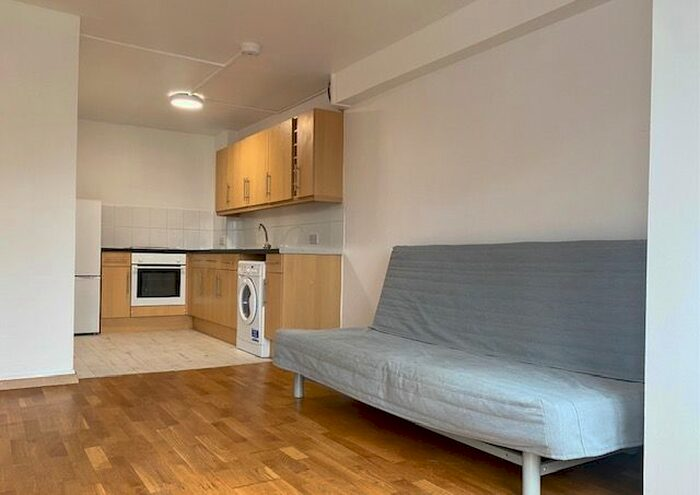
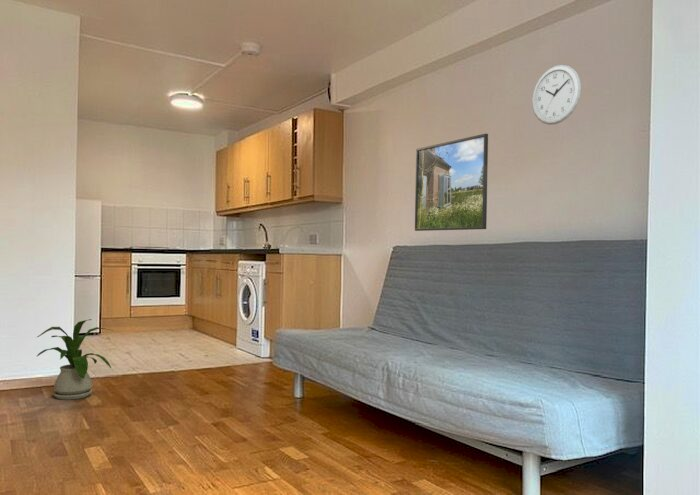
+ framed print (448, 186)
+ wall clock (554, 94)
+ house plant (75, 354)
